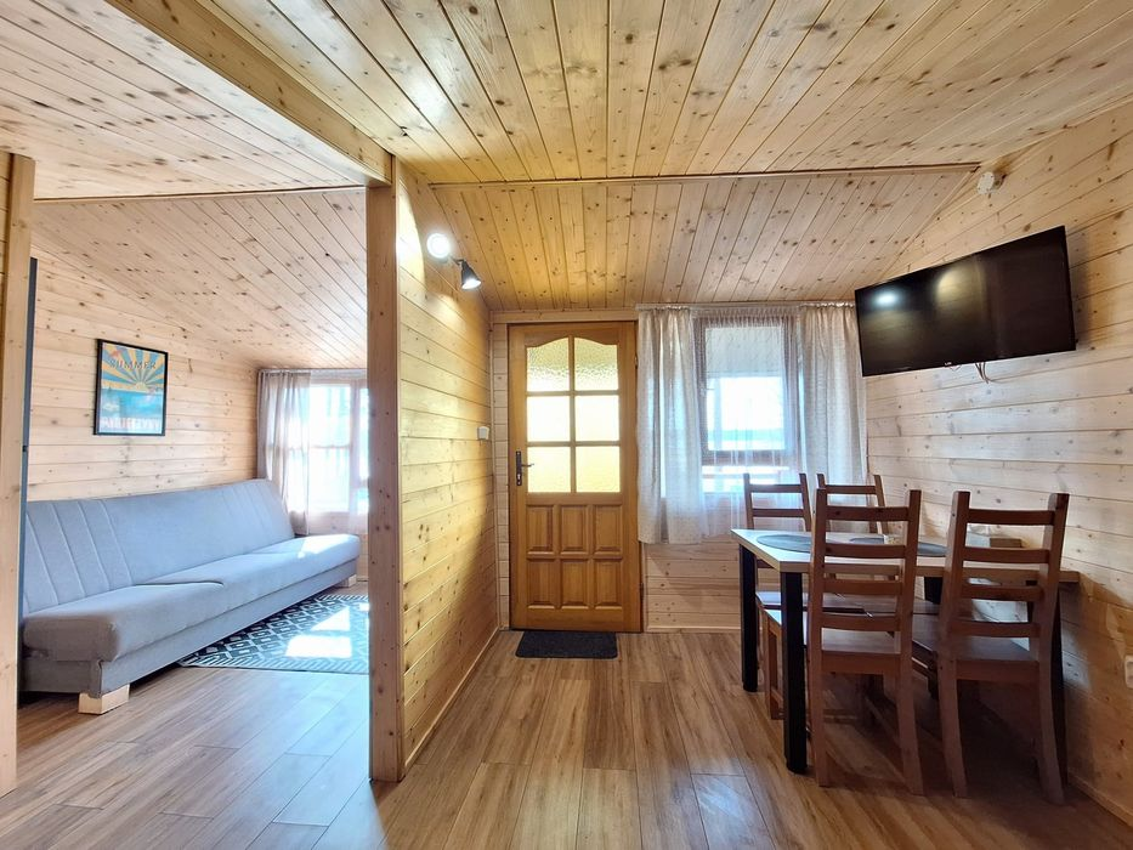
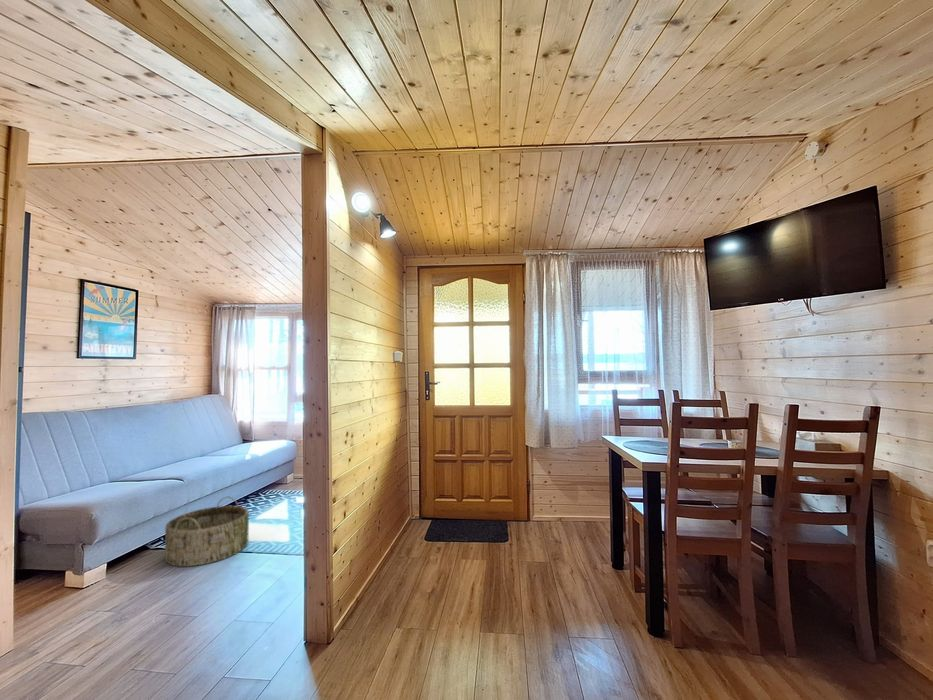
+ basket (208, 528)
